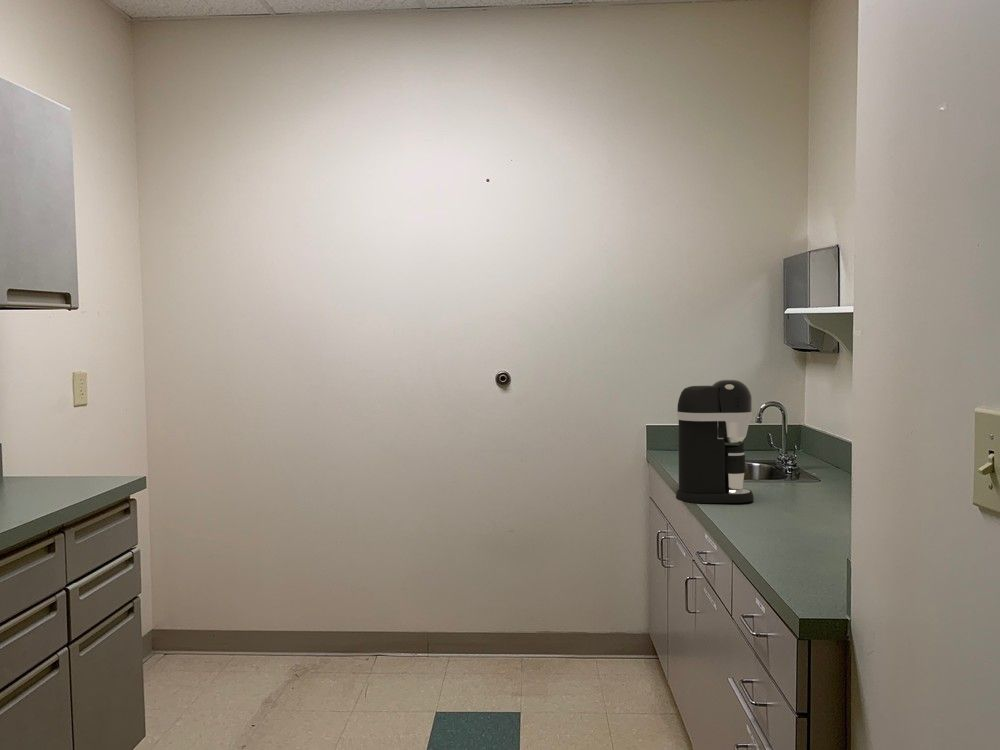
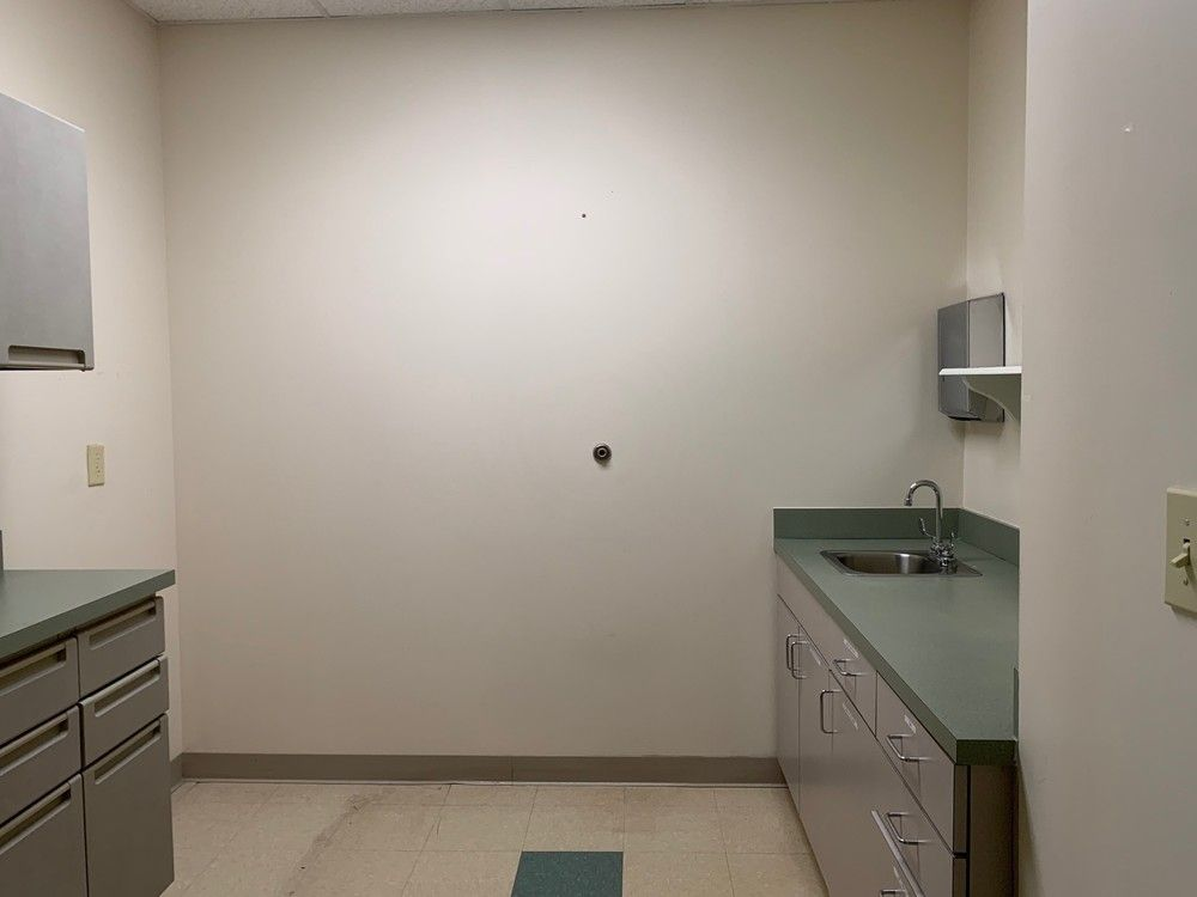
- coffee maker (714, 439)
